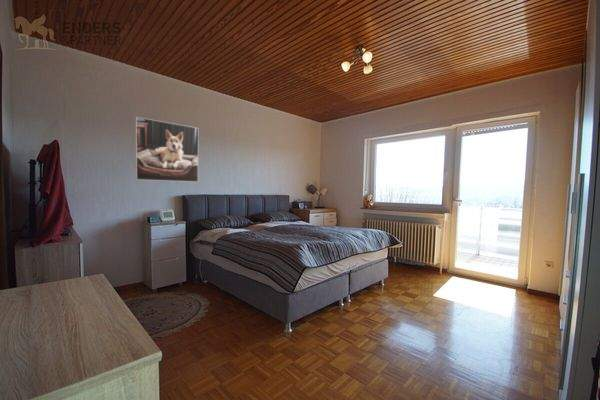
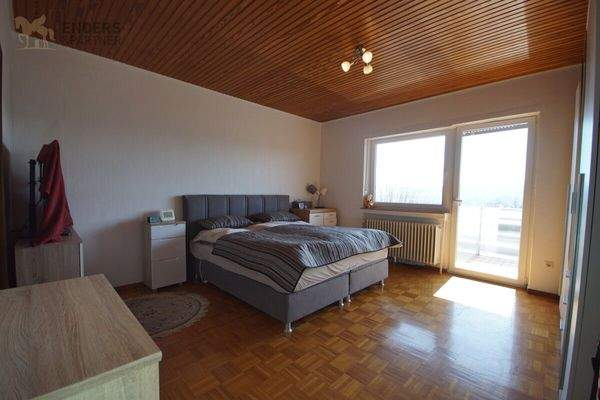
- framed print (169, 152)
